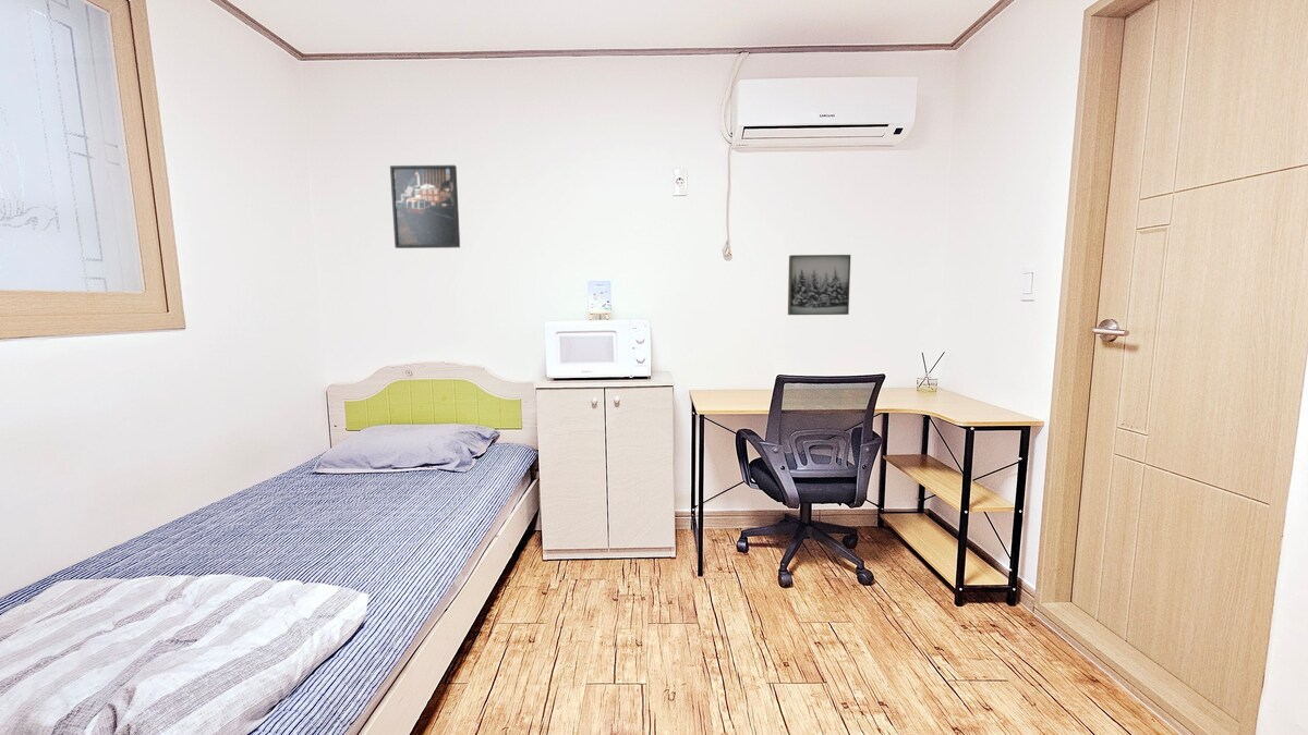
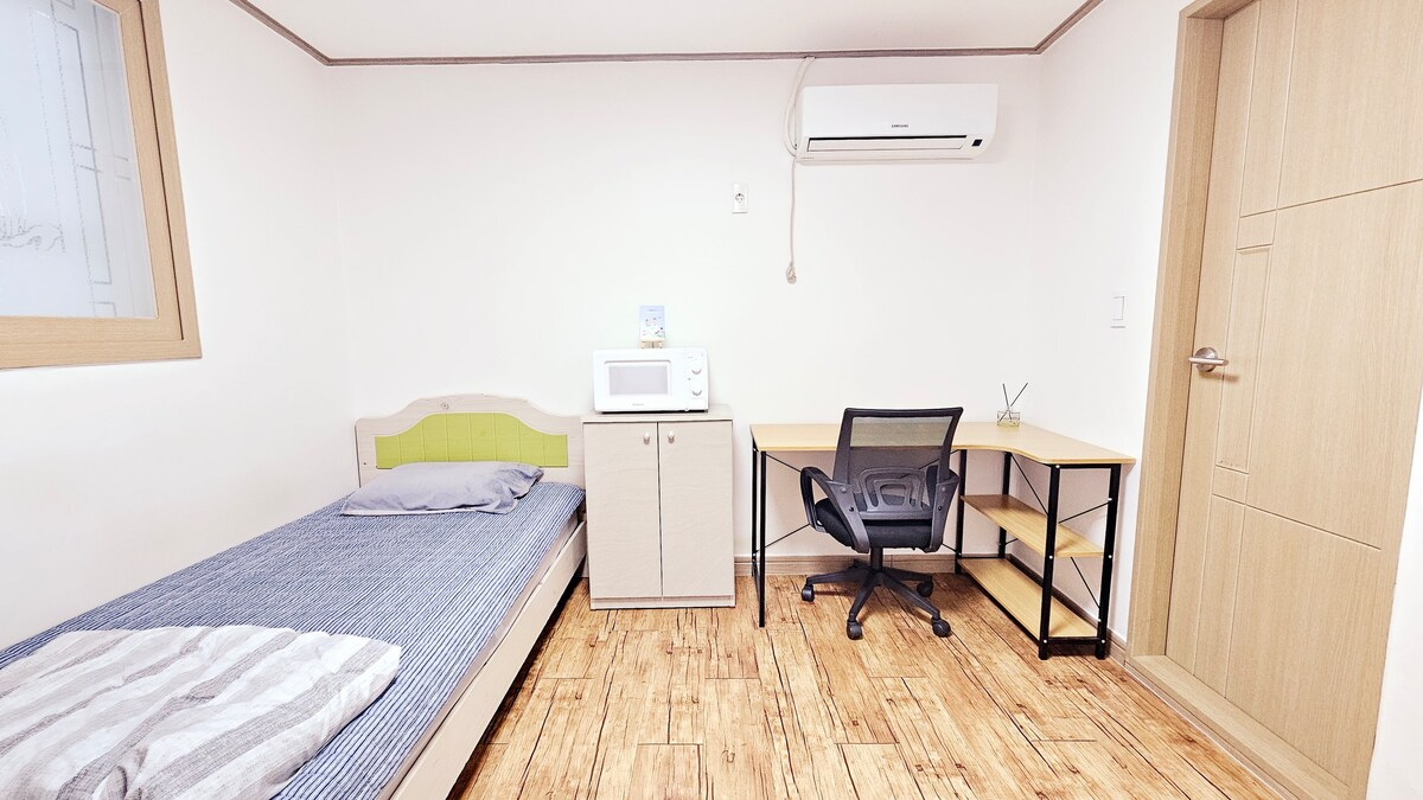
- wall art (819, 284)
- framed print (425, 207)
